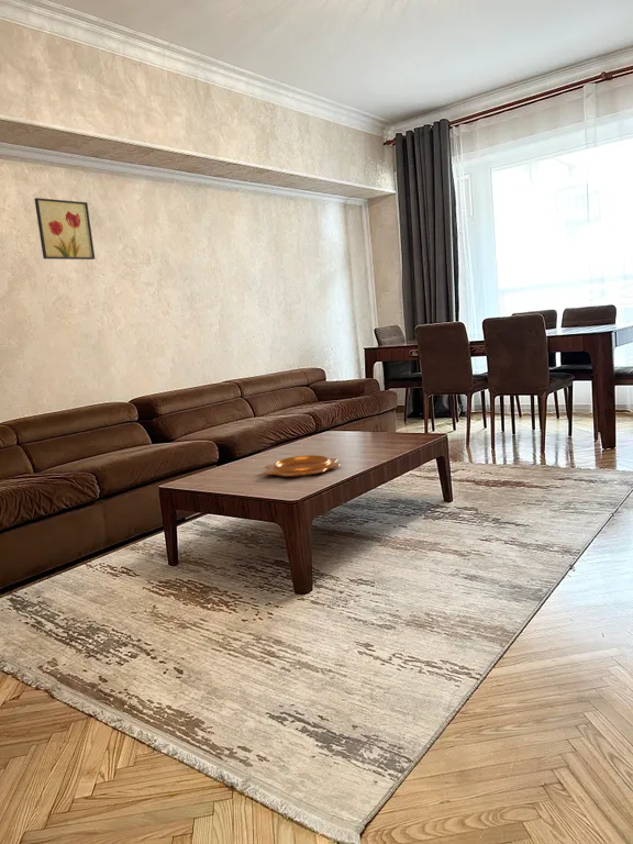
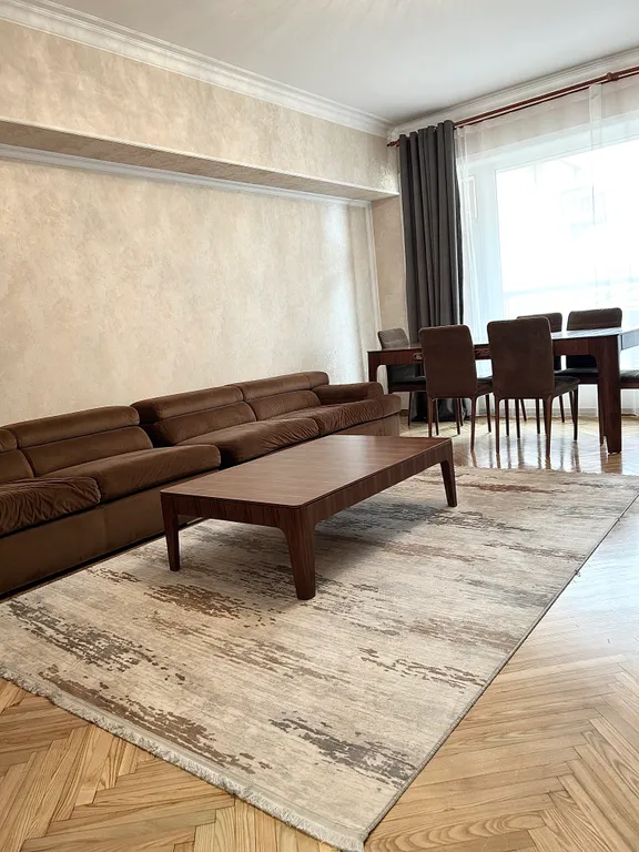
- wall art (65, 230)
- decorative bowl (301, 465)
